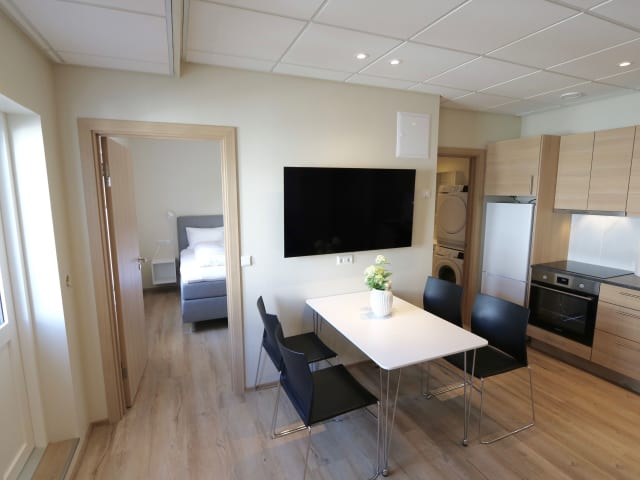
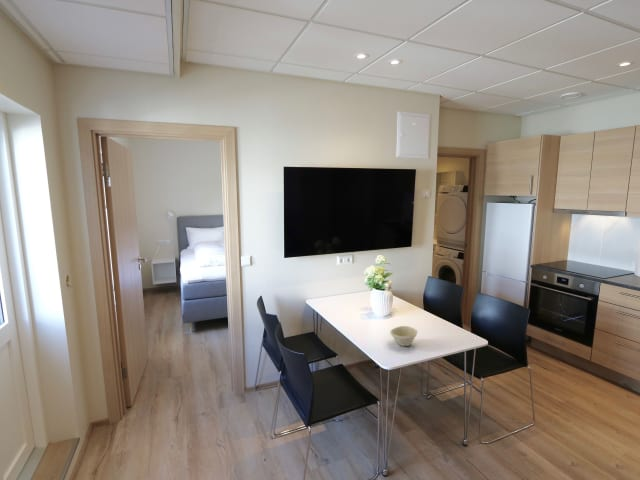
+ bowl (403, 337)
